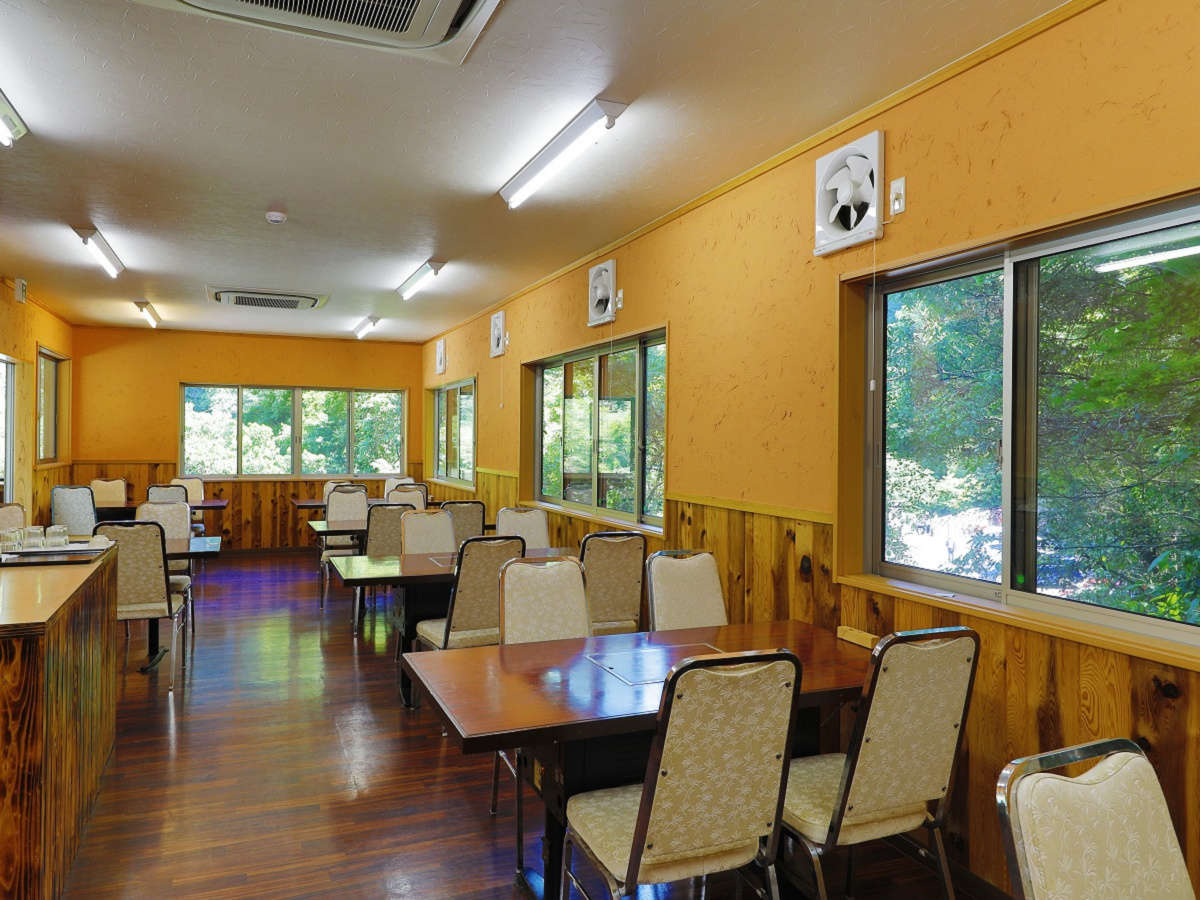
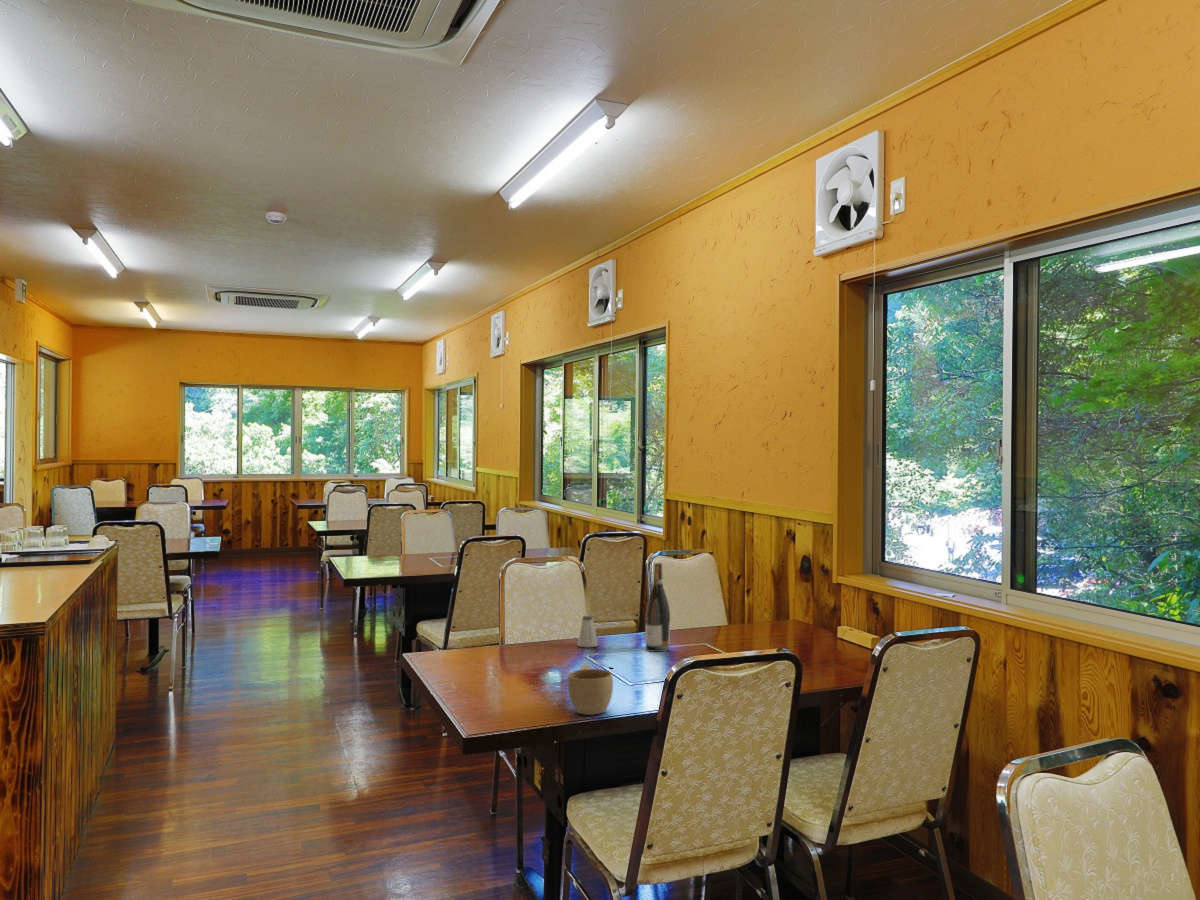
+ cup (590, 688)
+ wine bottle (657, 606)
+ saltshaker (587, 630)
